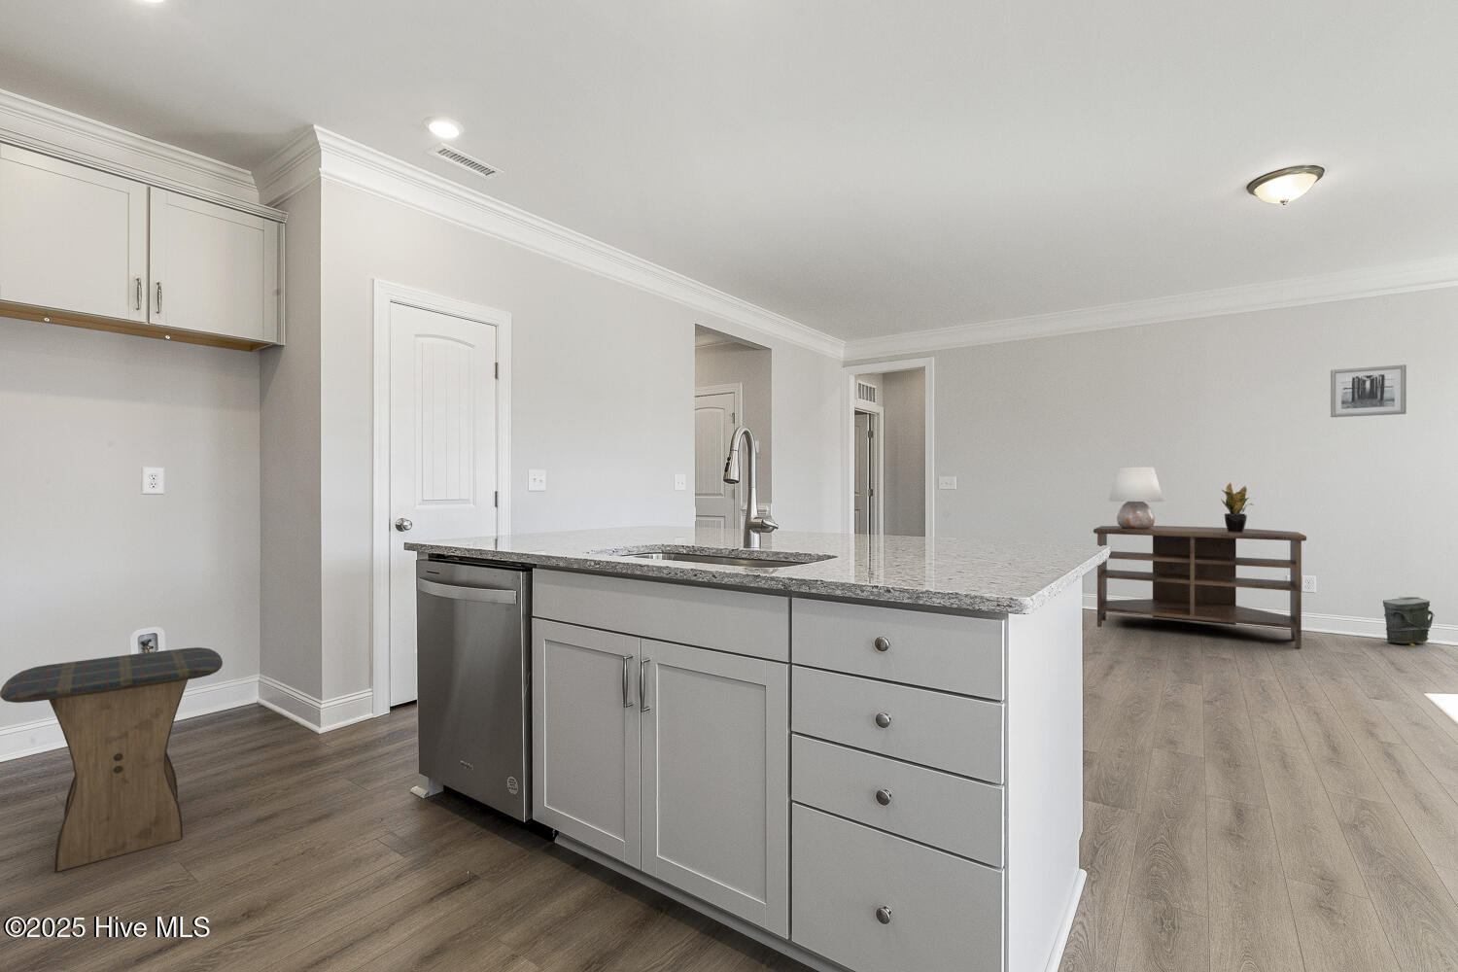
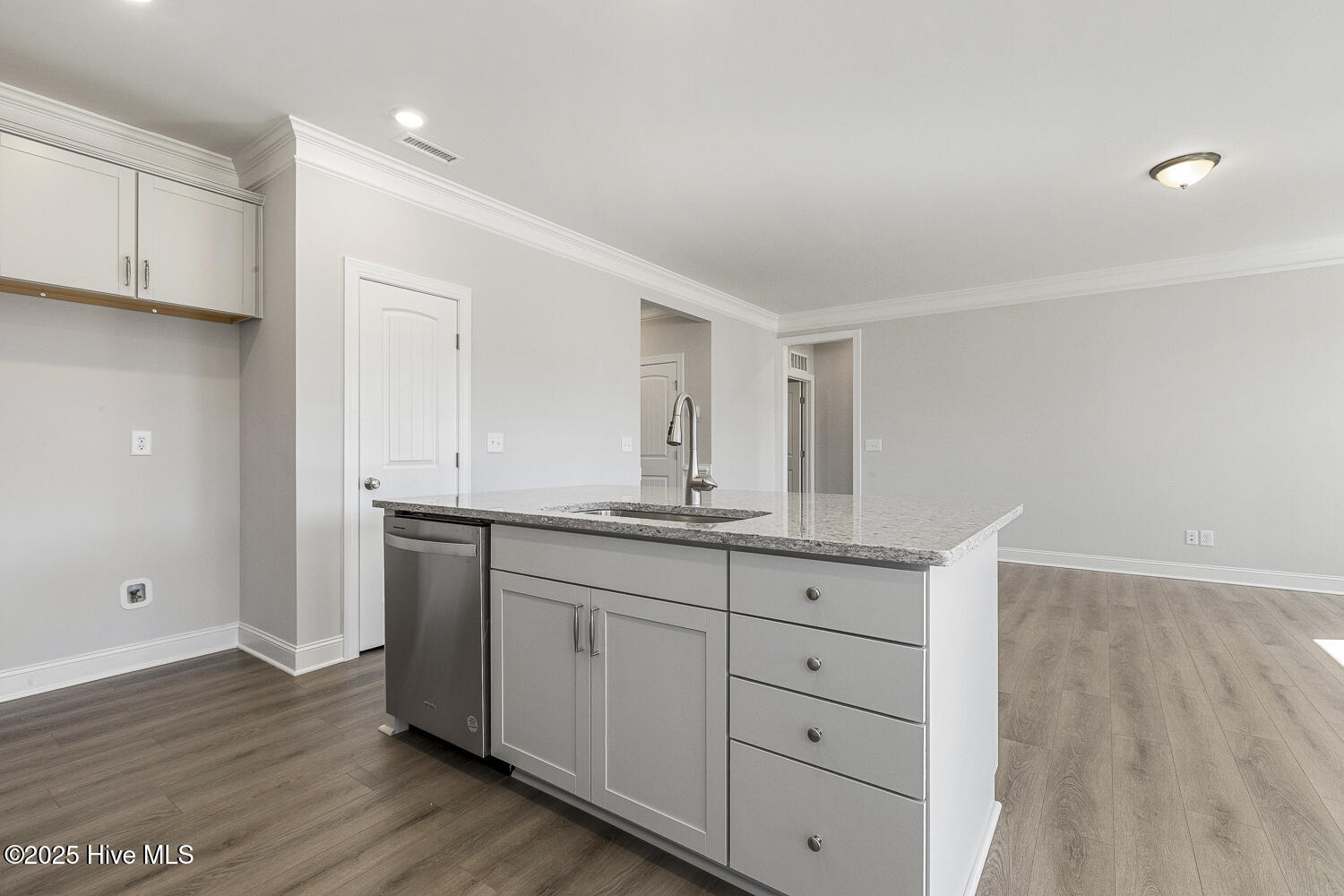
- potted plant (1237, 506)
- tv stand (1192, 578)
- wall art (1367, 391)
- stool (119, 750)
- bag (1408, 622)
- table lamp (1136, 497)
